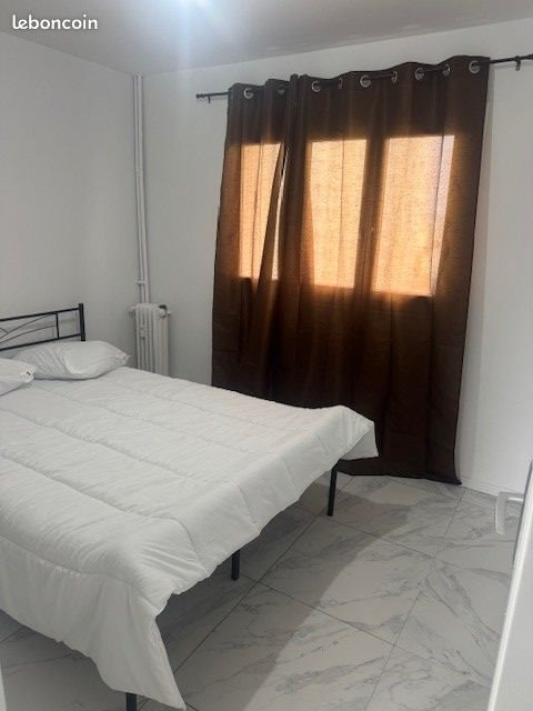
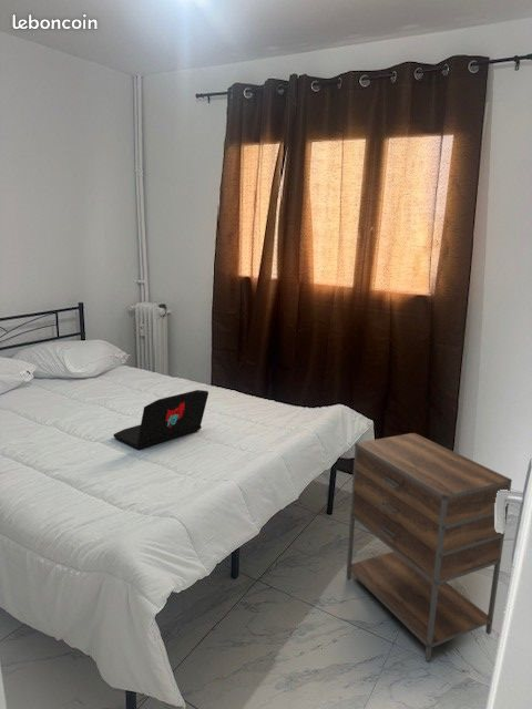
+ nightstand (417, 534)
+ laptop (161, 412)
